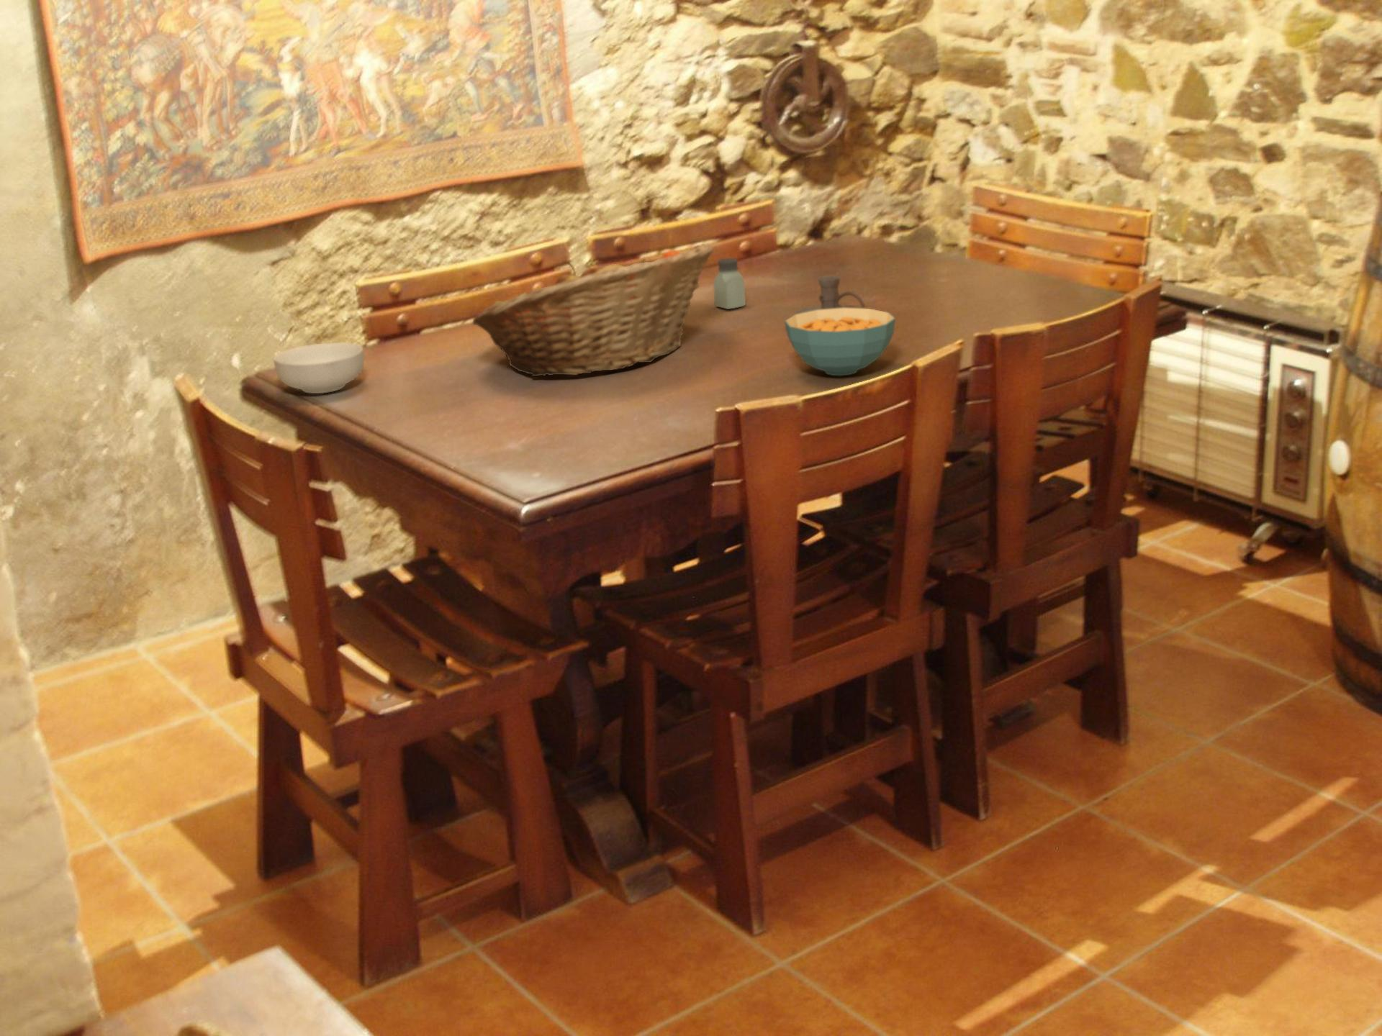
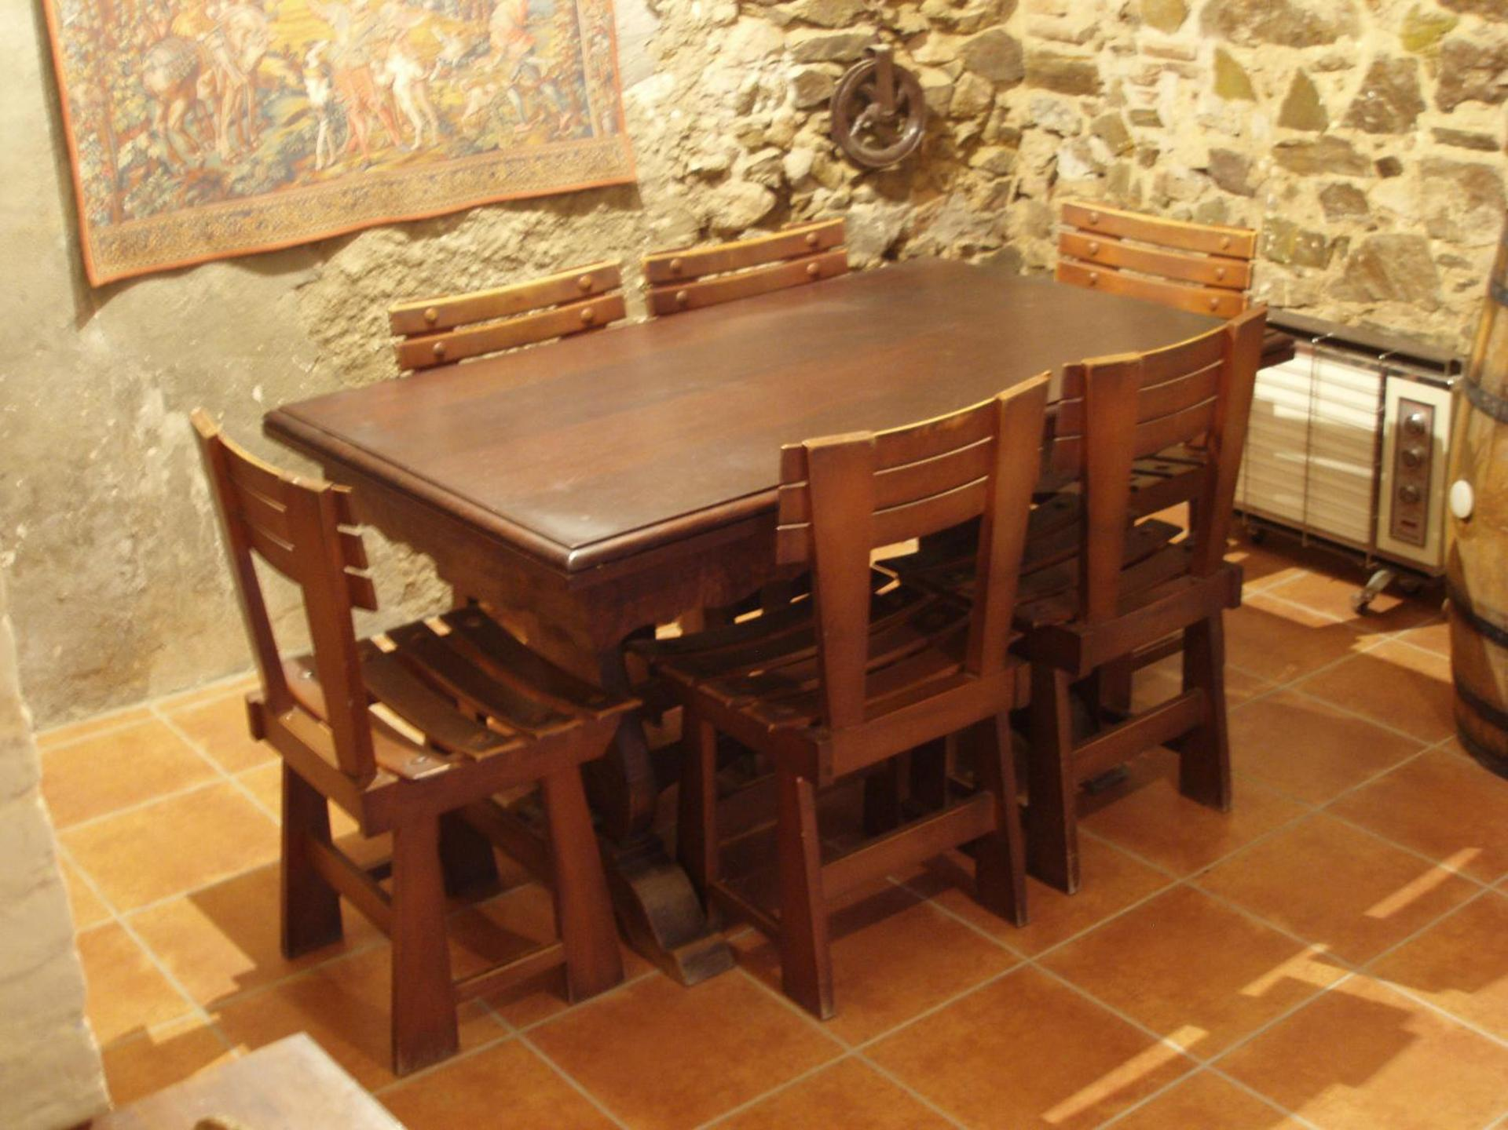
- cereal bowl (840, 345)
- fruit basket (599, 305)
- candle holder (835, 303)
- saltshaker (728, 283)
- cereal bowl (320, 370)
